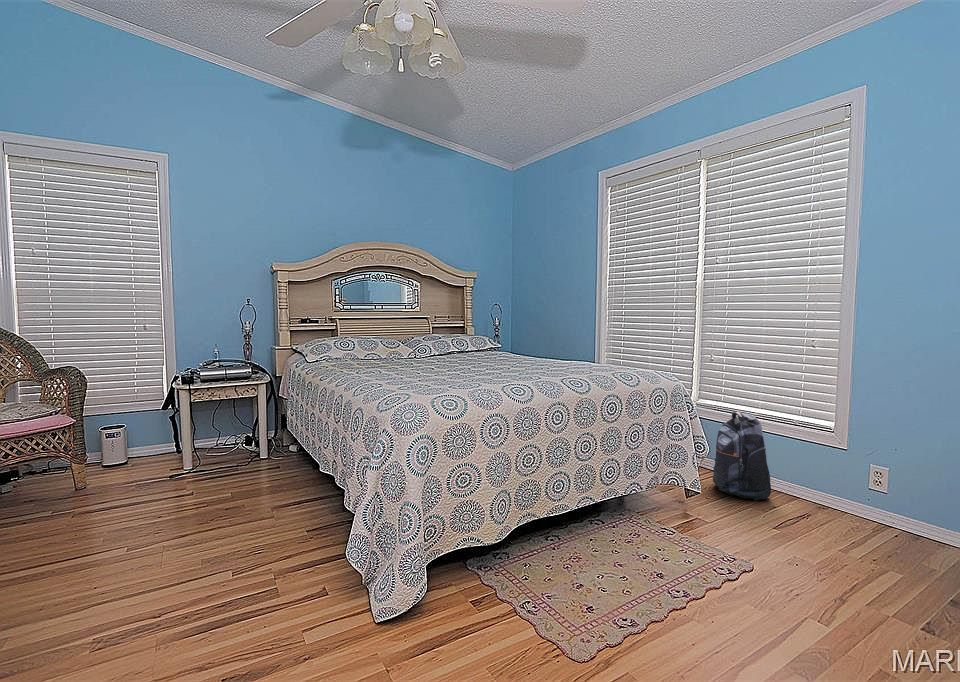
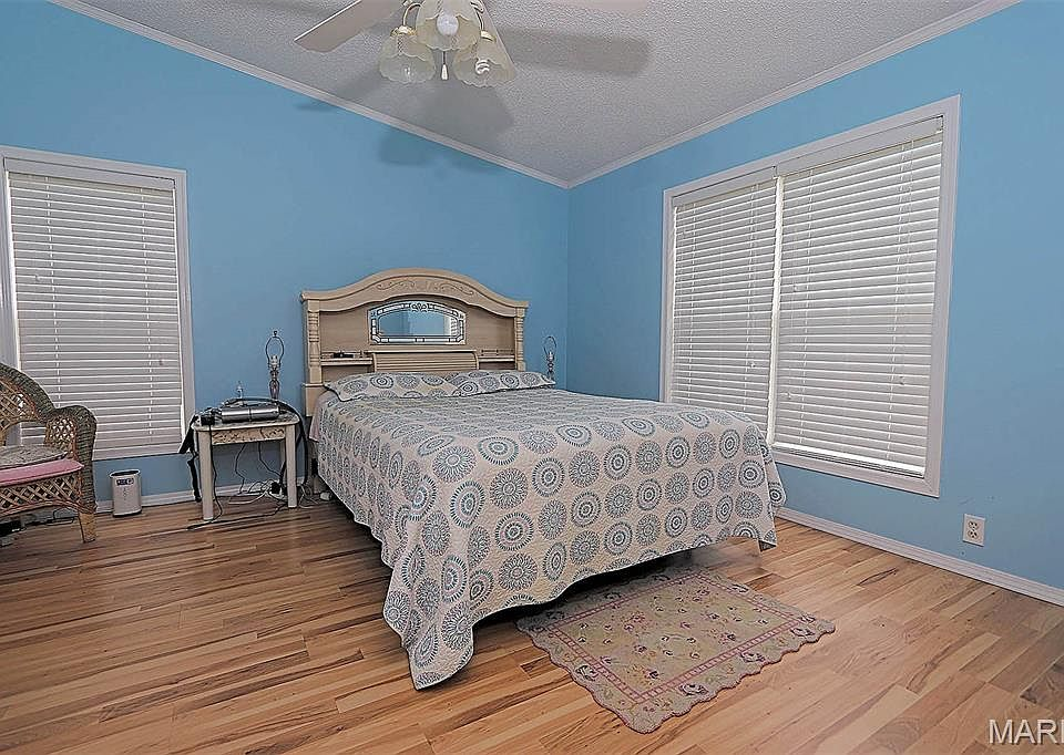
- backpack (743, 452)
